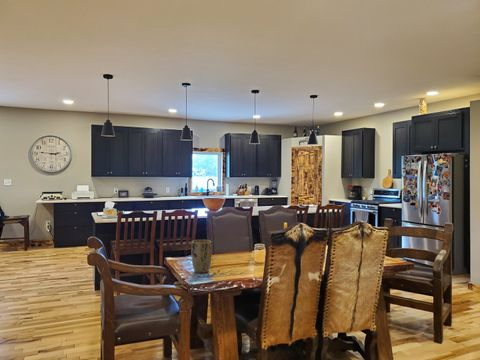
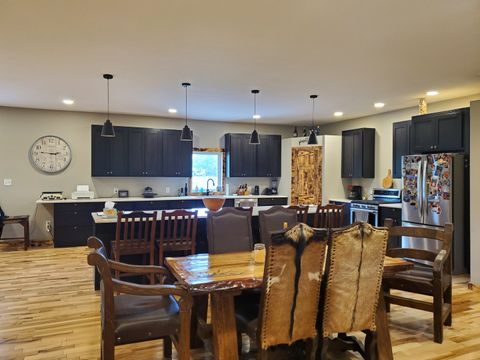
- plant pot (201, 256)
